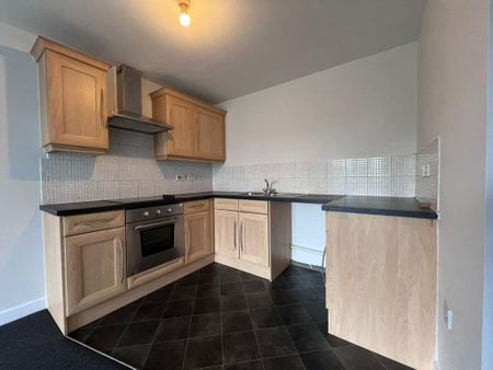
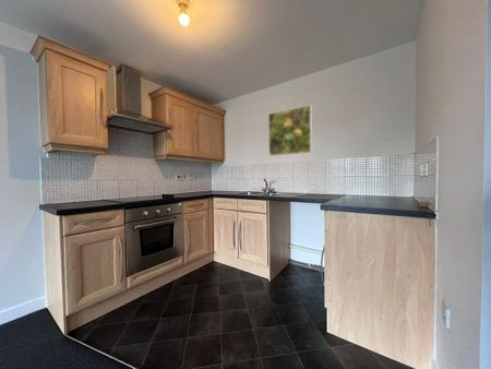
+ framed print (288, 132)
